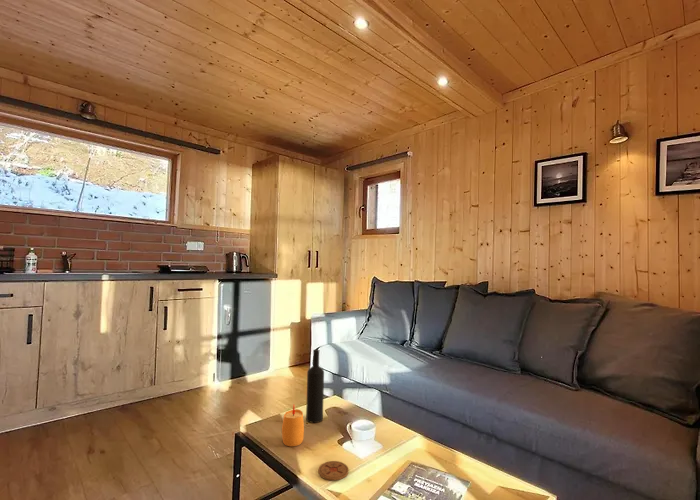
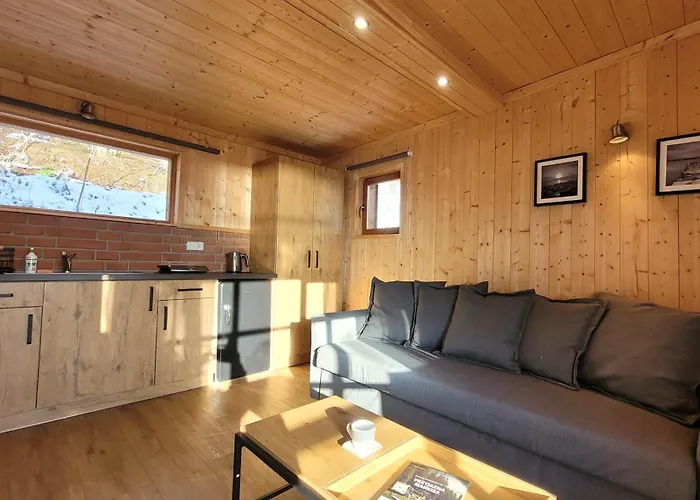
- wine bottle (315, 384)
- coaster (333, 470)
- candle (293, 422)
